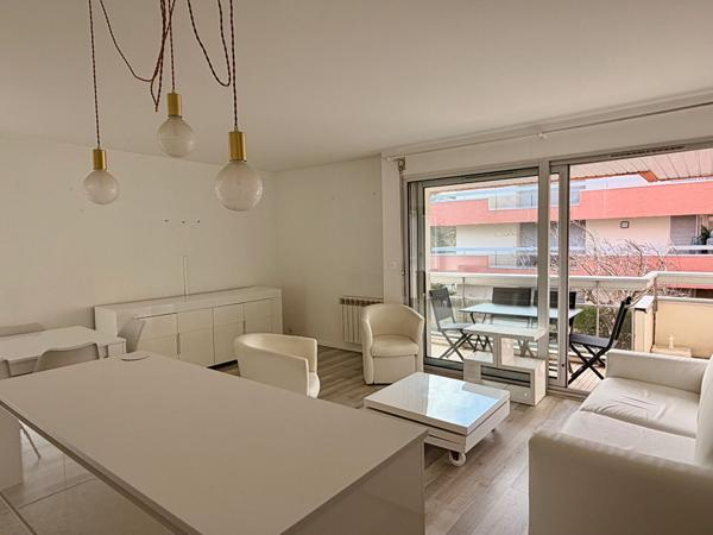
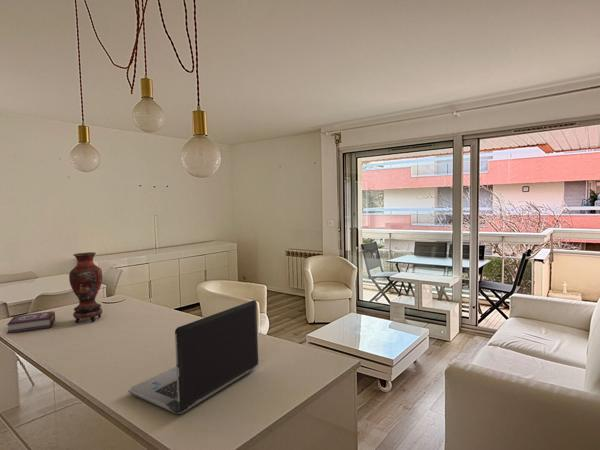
+ vase (86, 286)
+ book (32, 321)
+ laptop computer (196, 344)
